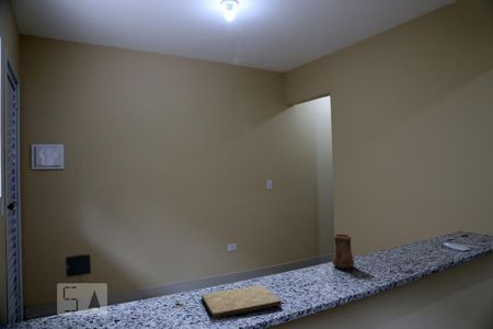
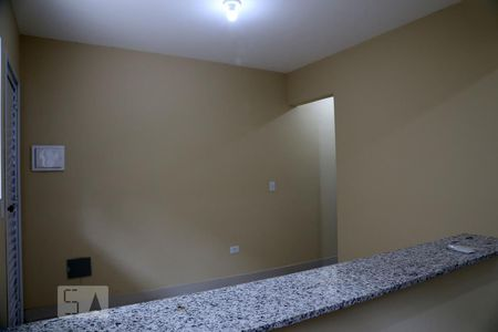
- cup (343, 250)
- cutting board (240, 299)
